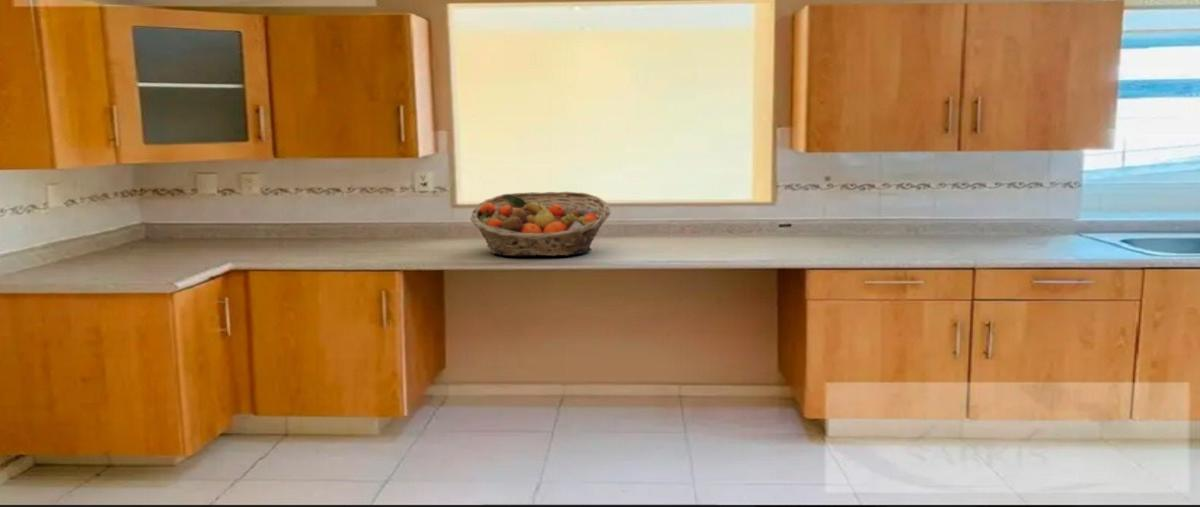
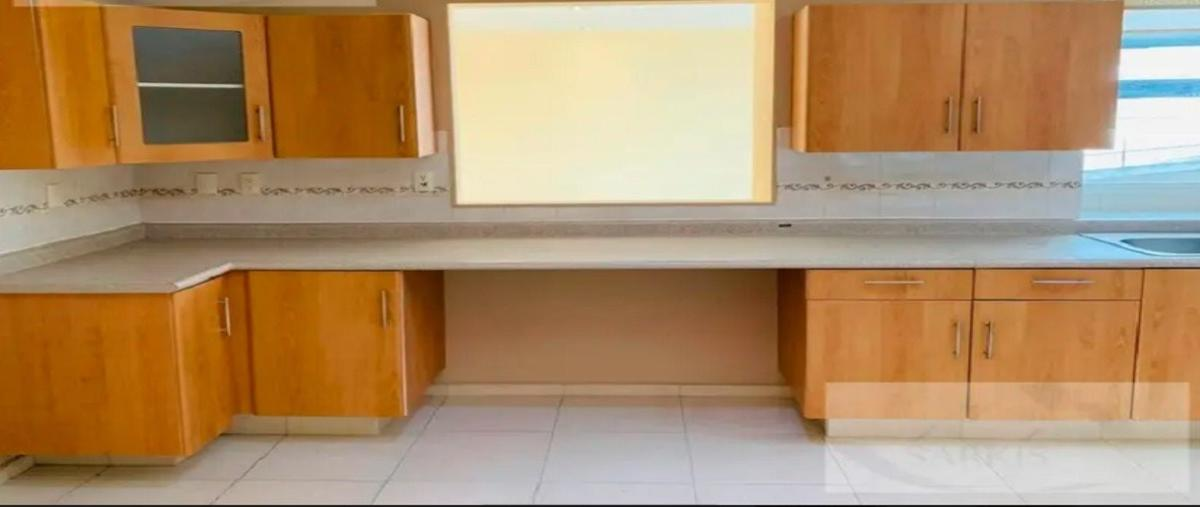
- fruit basket (540, 222)
